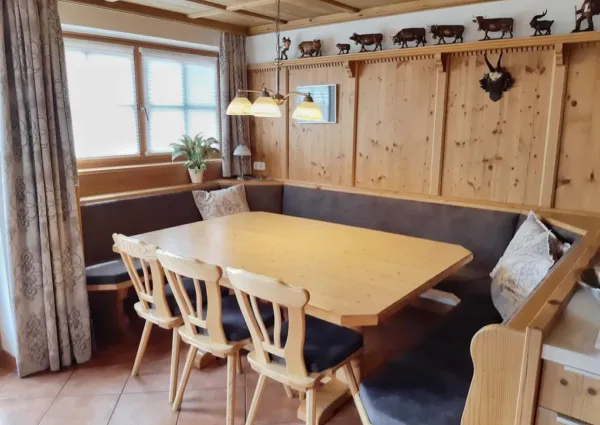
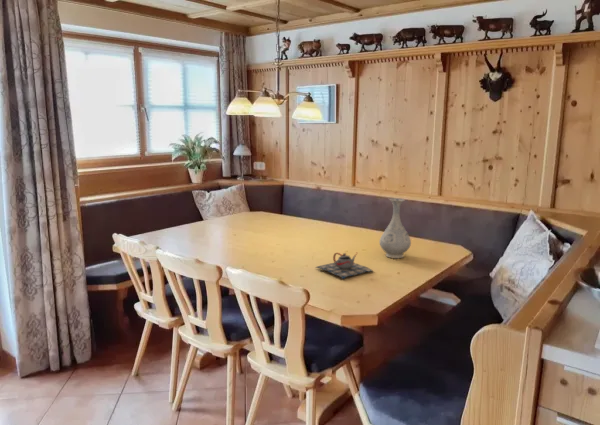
+ vase (395, 228)
+ teapot (344, 261)
